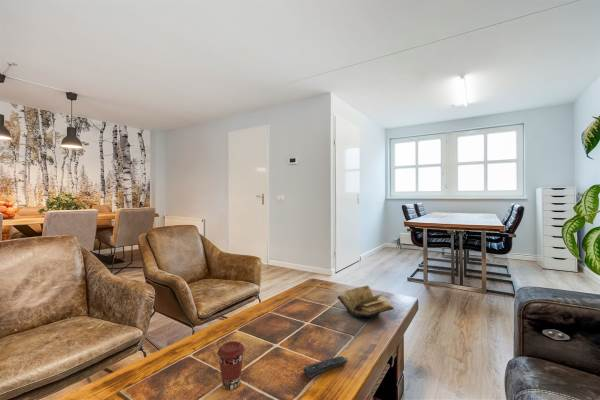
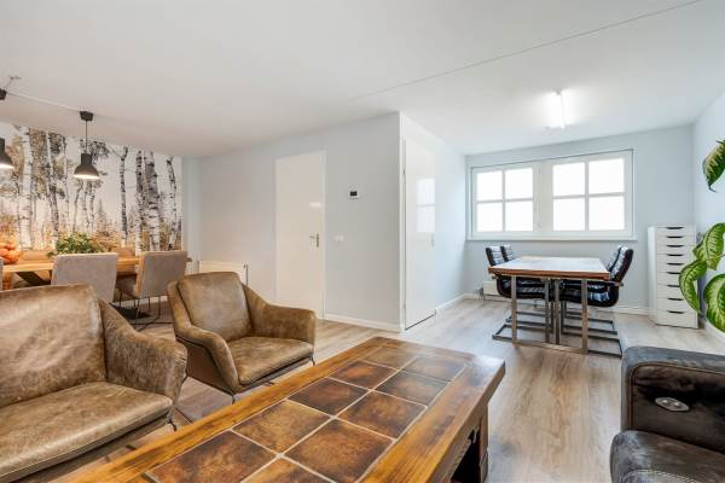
- coffee cup (231, 365)
- book (364, 301)
- remote control (327, 364)
